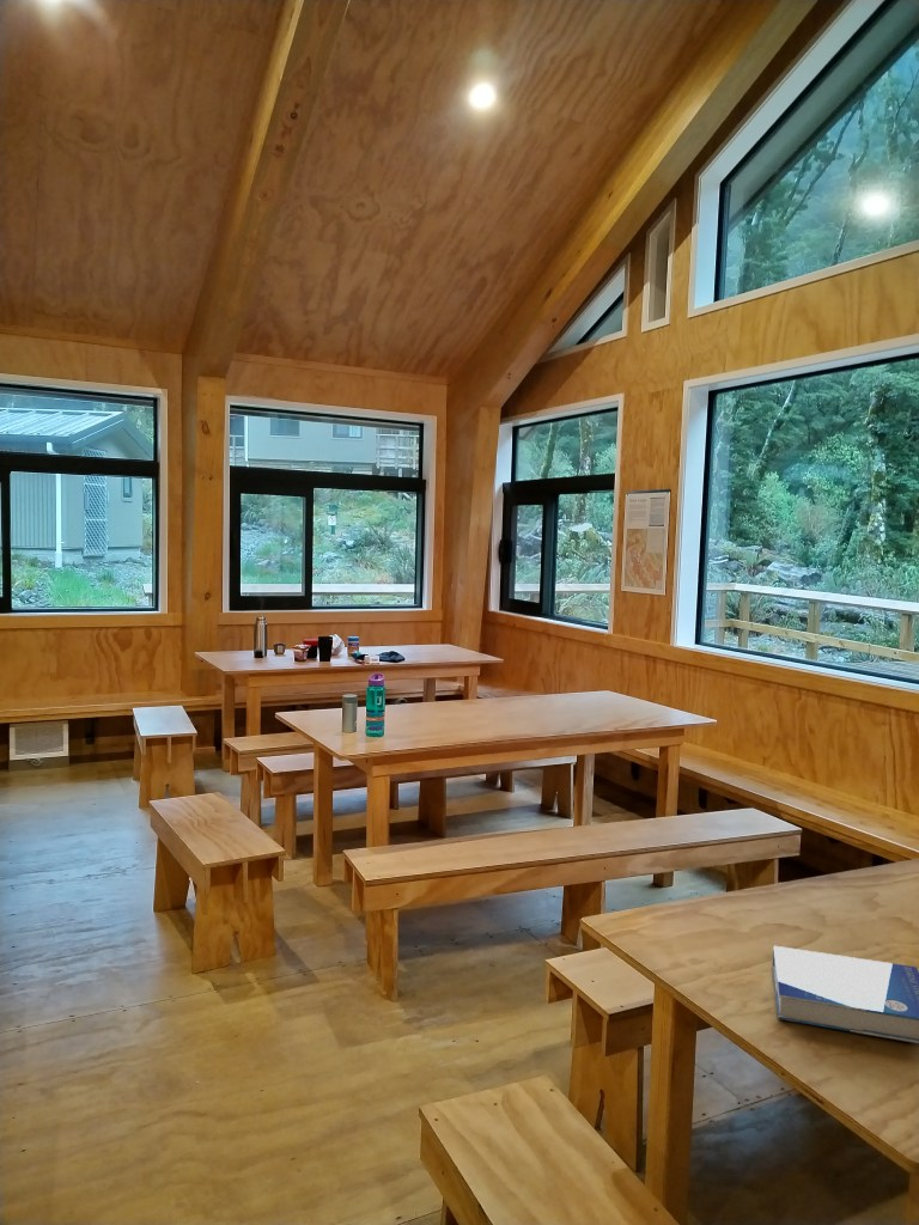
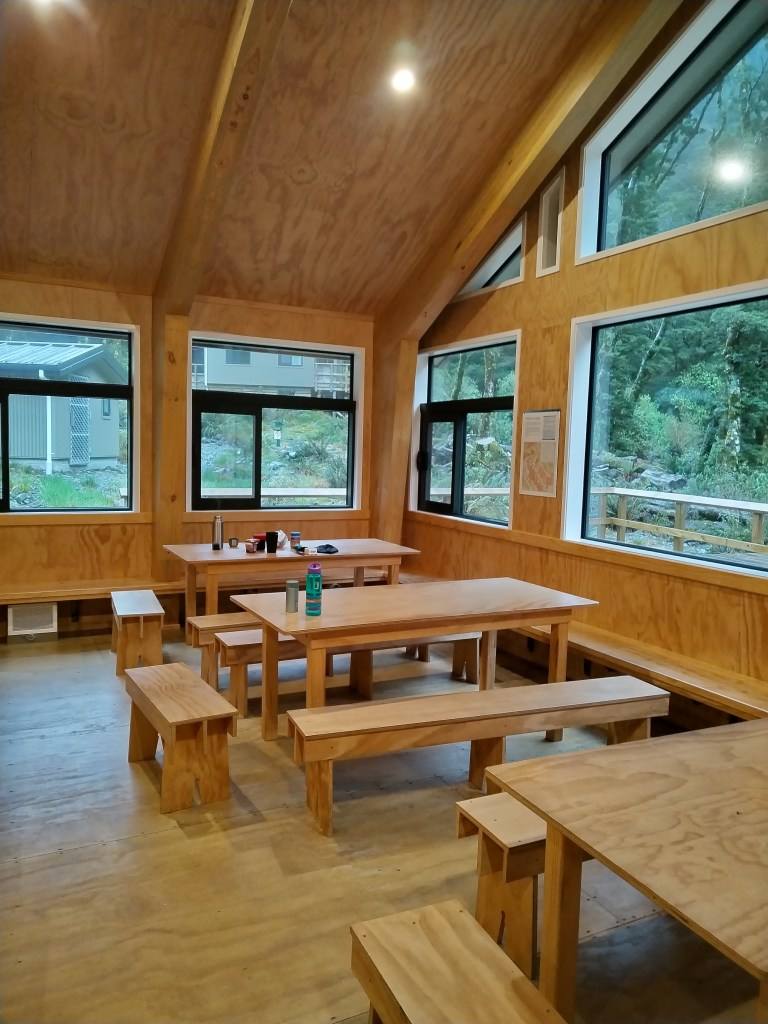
- book (850, 992)
